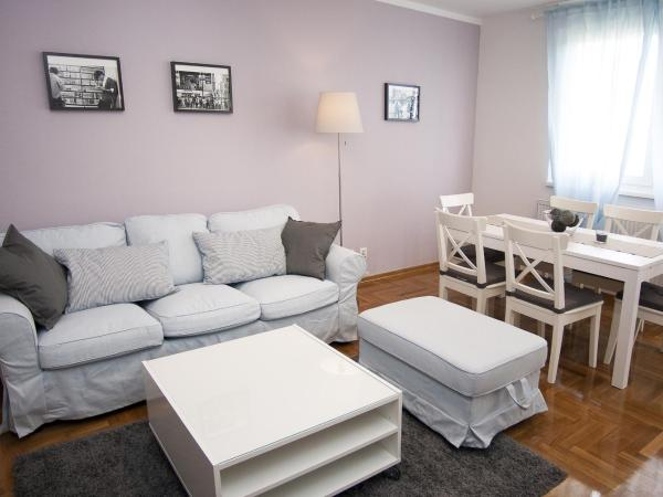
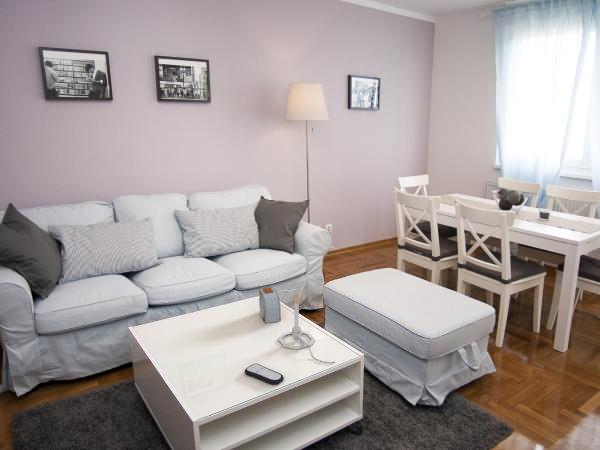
+ remote control (264, 374)
+ lamp base (300, 327)
+ alarm clock (269, 303)
